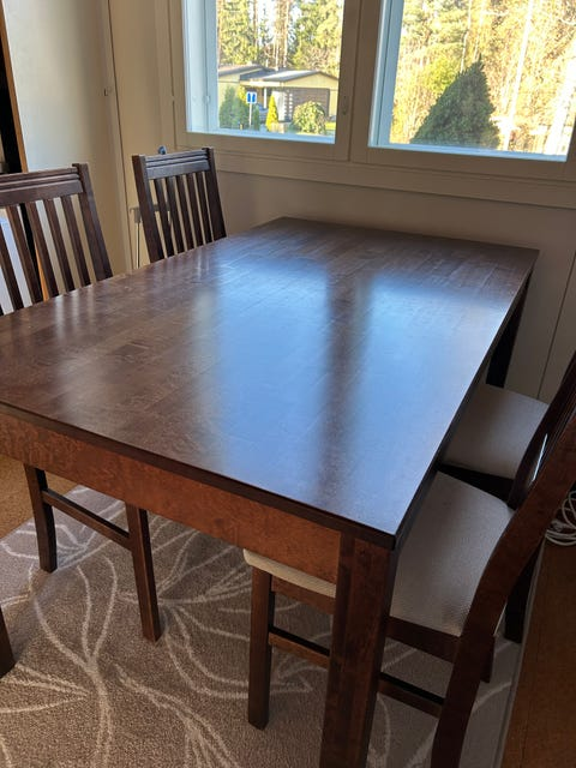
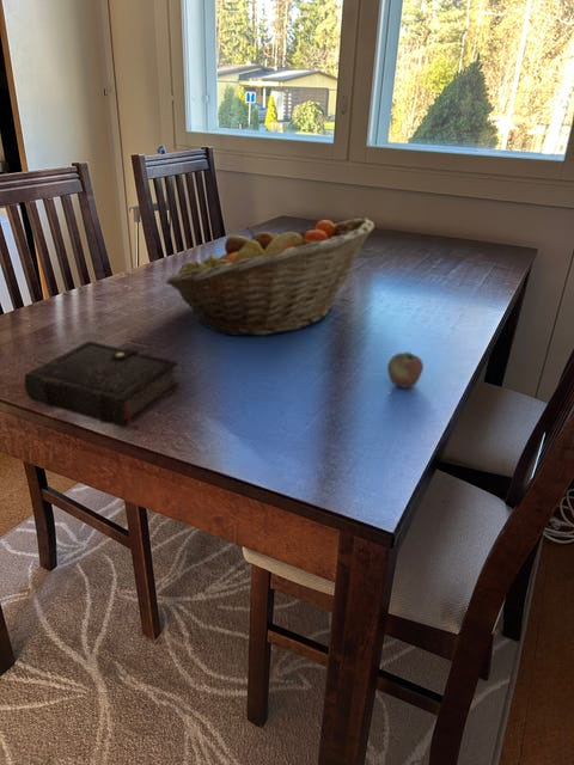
+ fruit basket (274, 267)
+ book (121, 384)
+ apple (404, 369)
